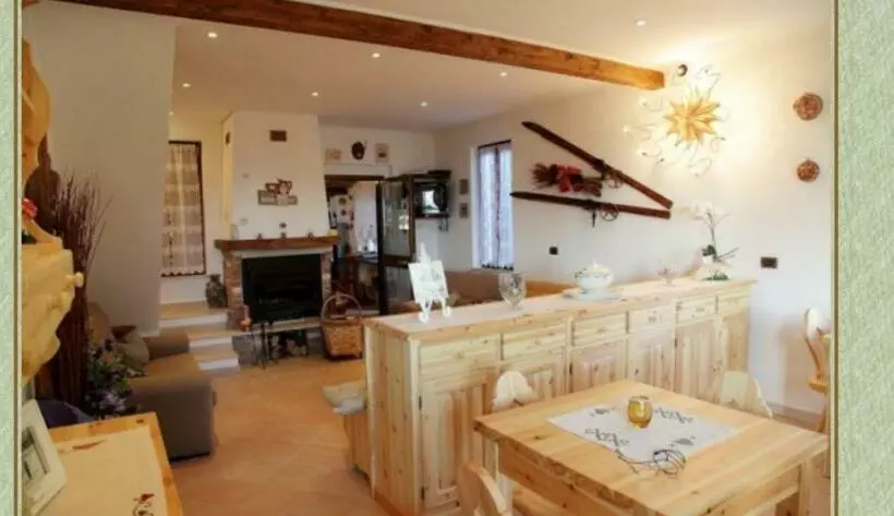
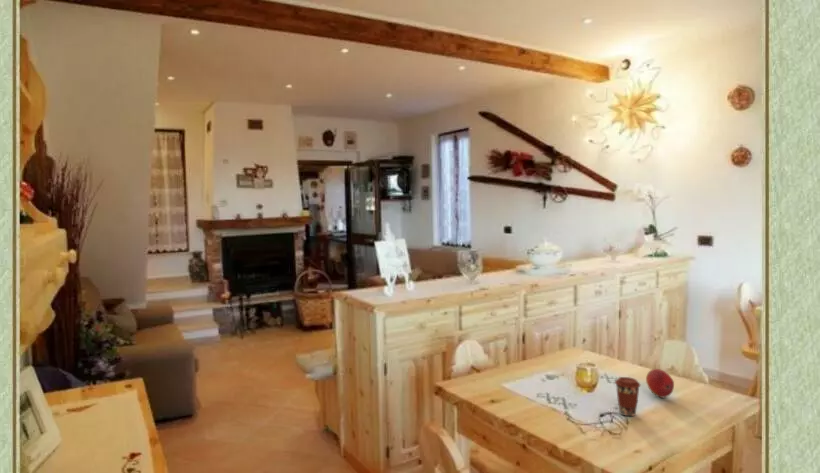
+ coffee cup (627, 396)
+ fruit (659, 382)
